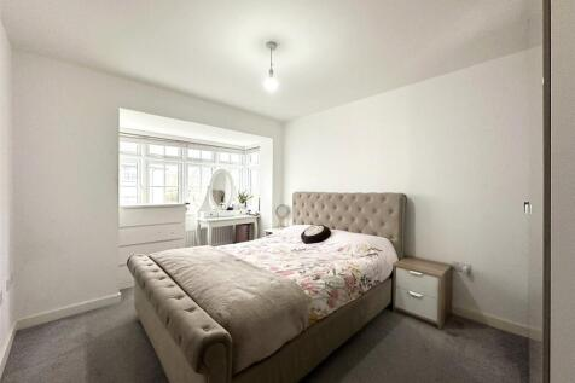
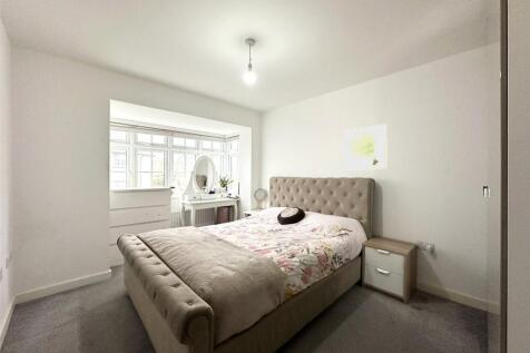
+ wall art (363, 148)
